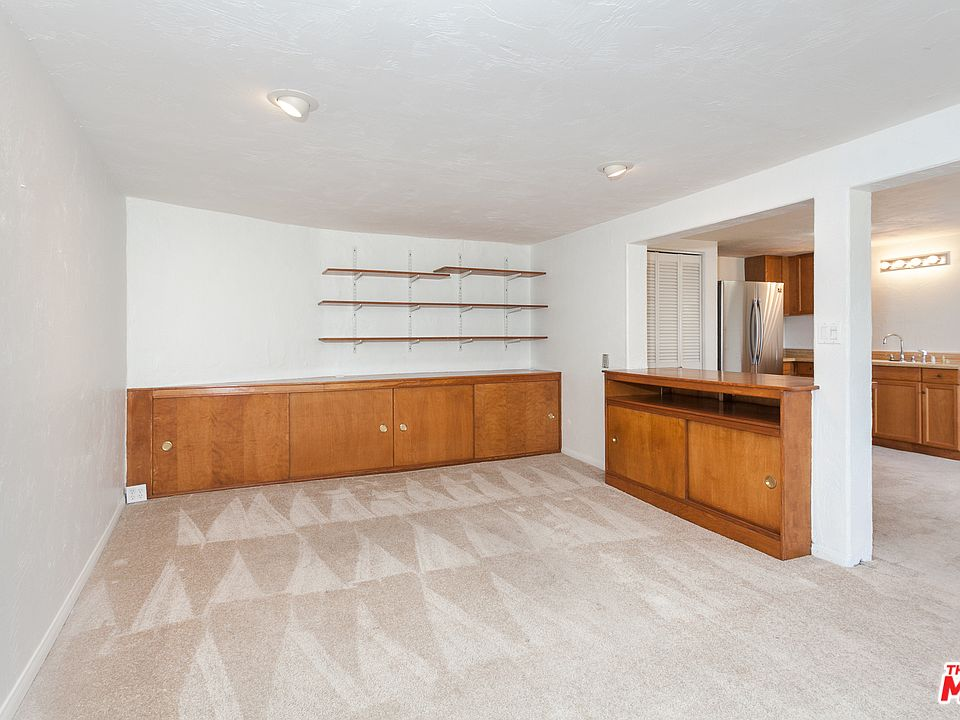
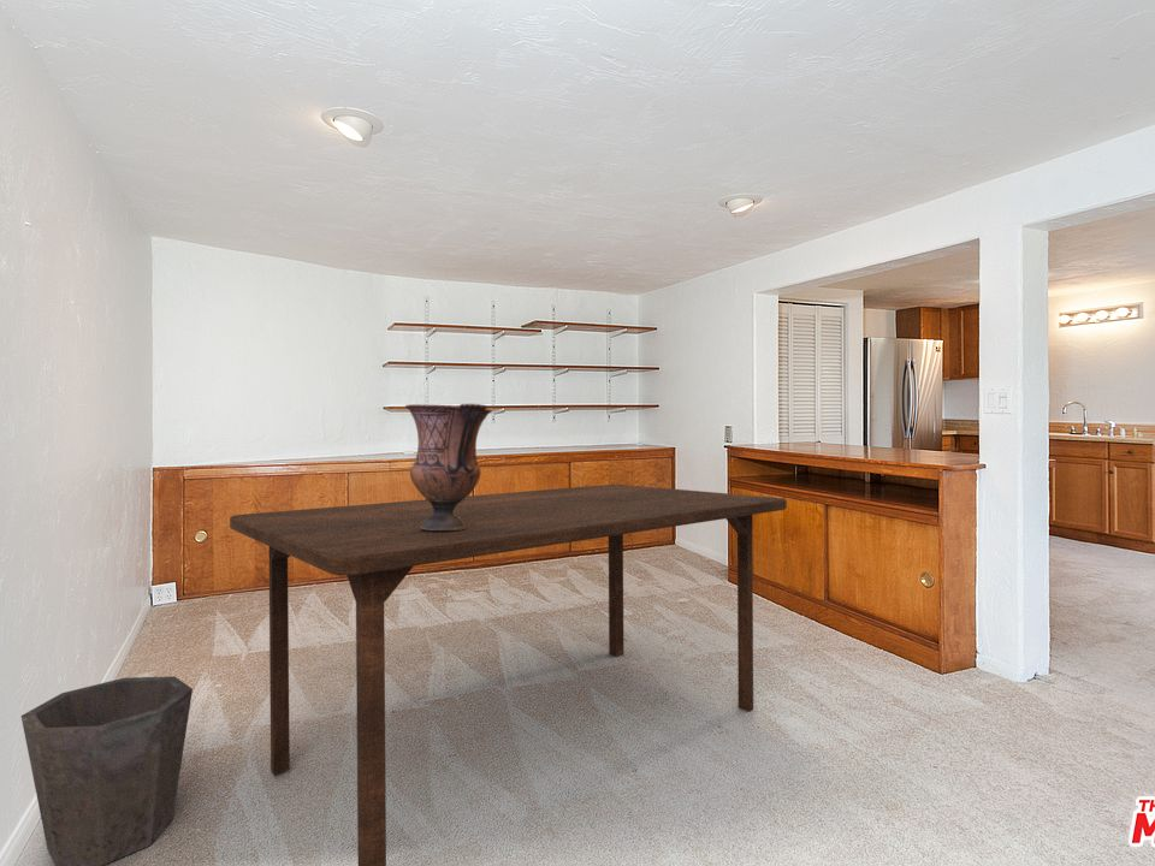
+ waste bin (111, 767)
+ dining table (525, 548)
+ vase (449, 465)
